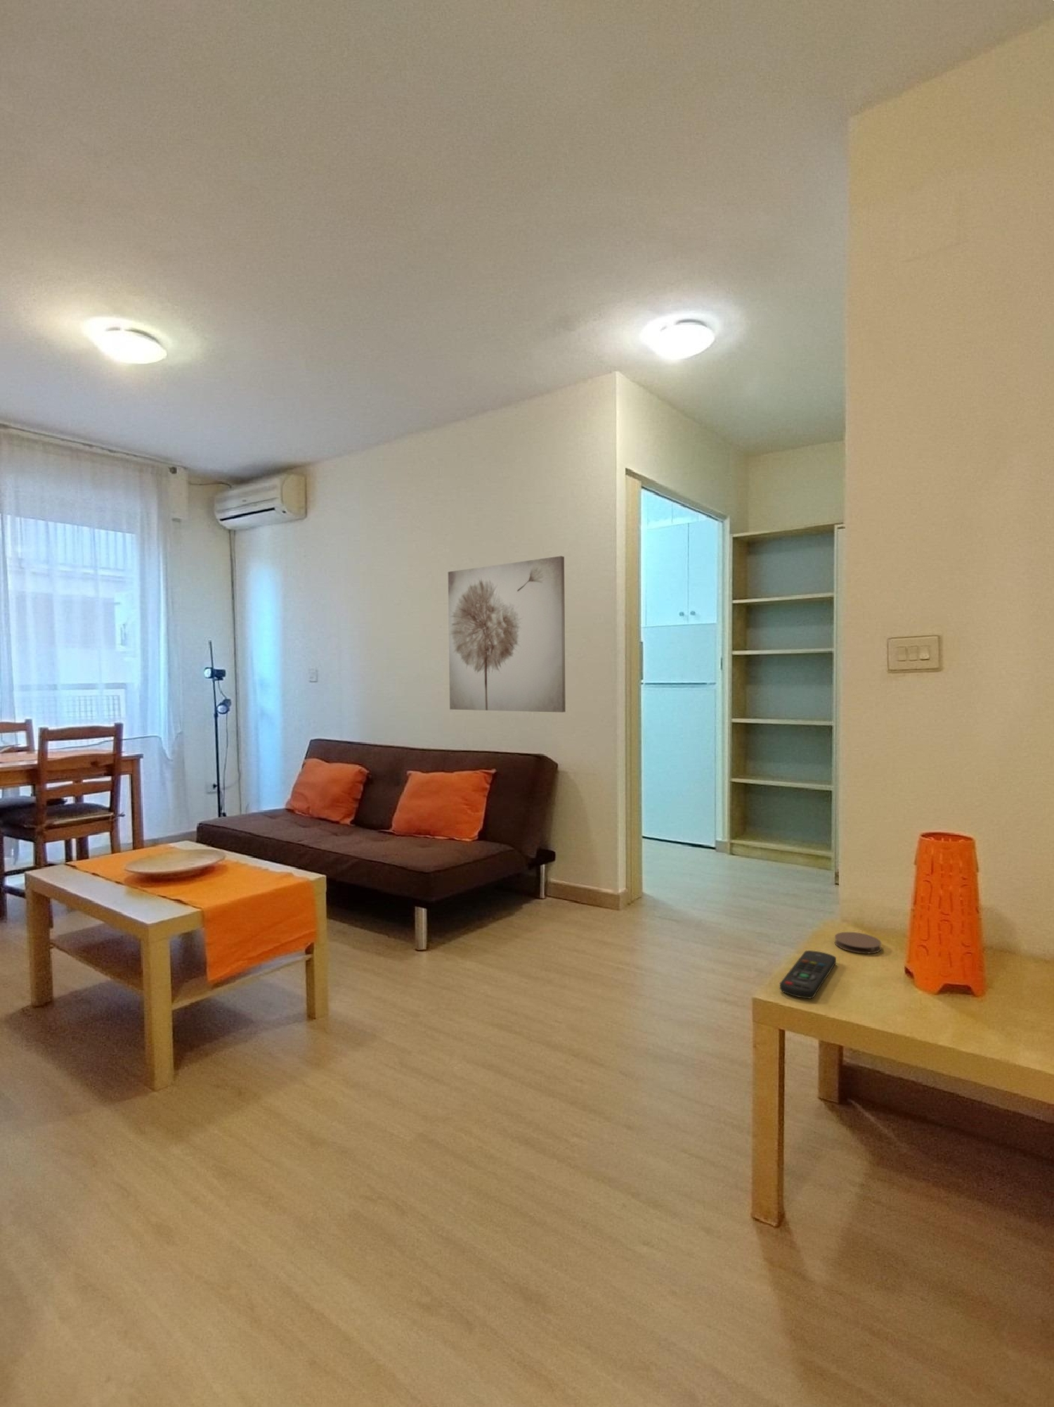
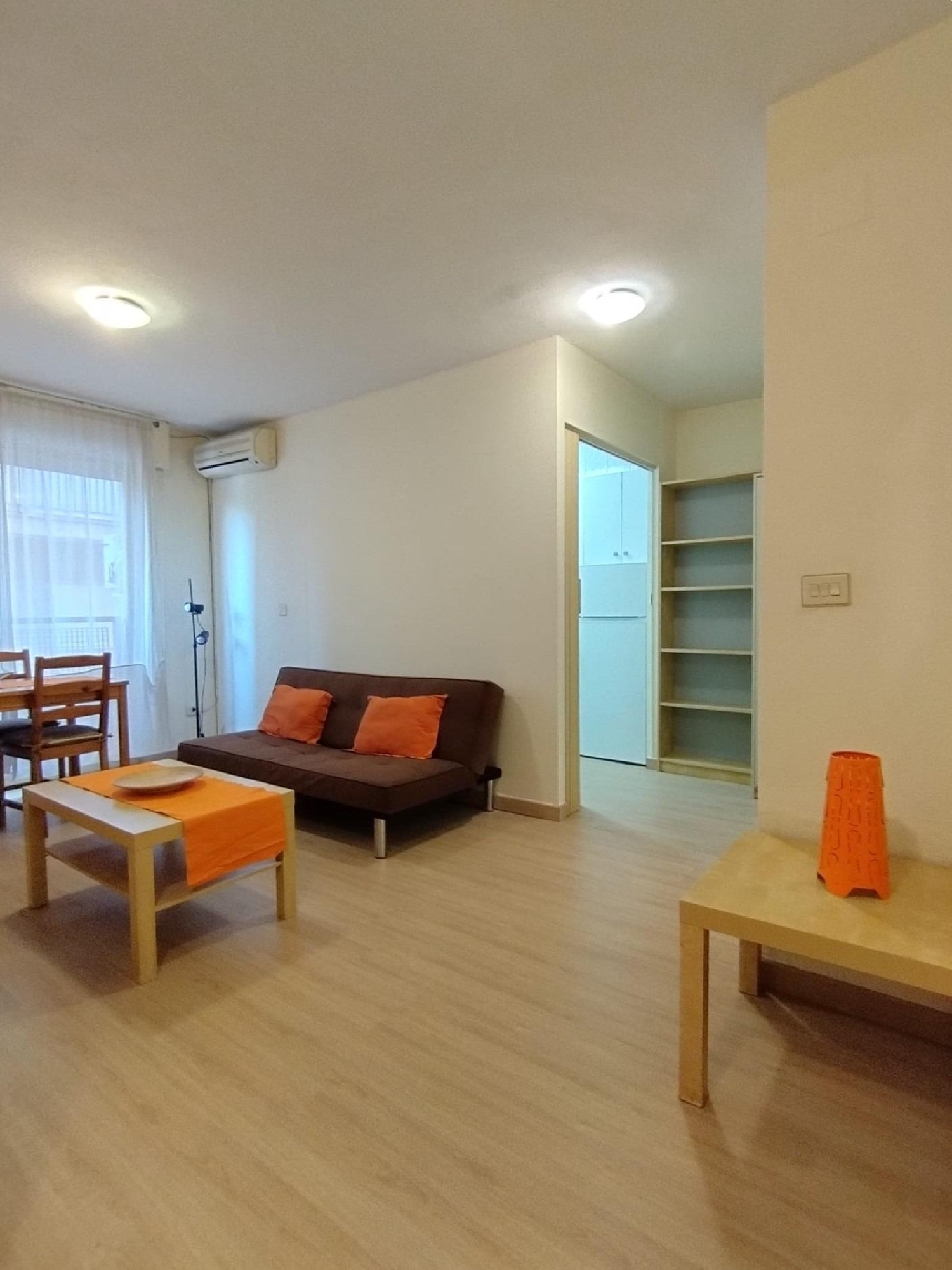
- coaster (857, 942)
- wall art (503, 637)
- remote control (809, 973)
